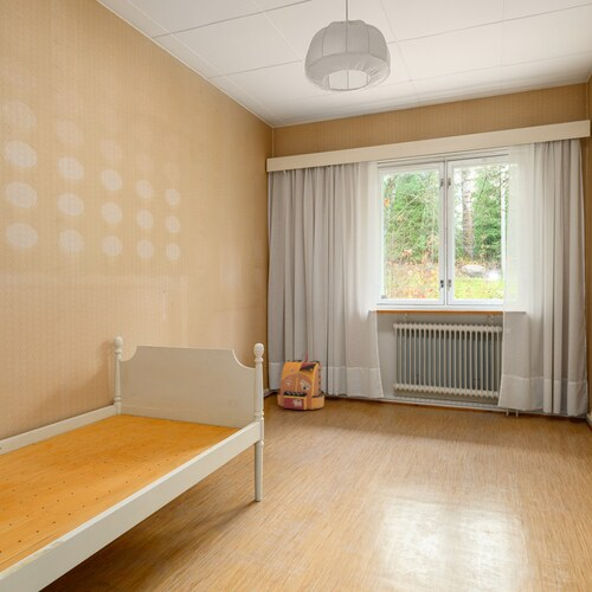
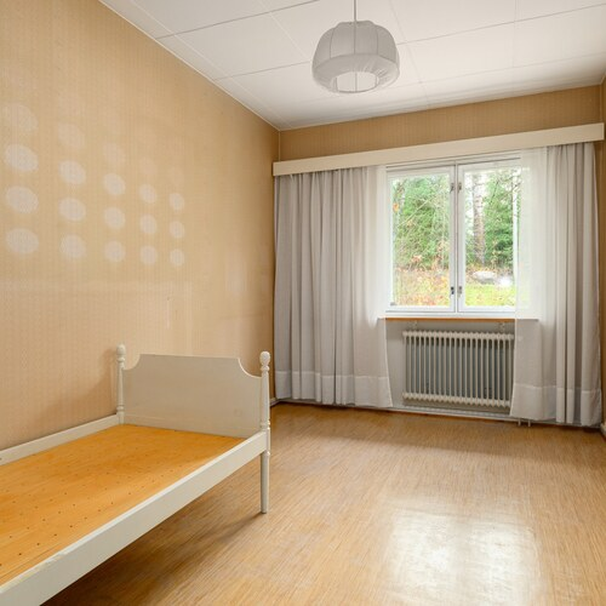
- backpack (302, 379)
